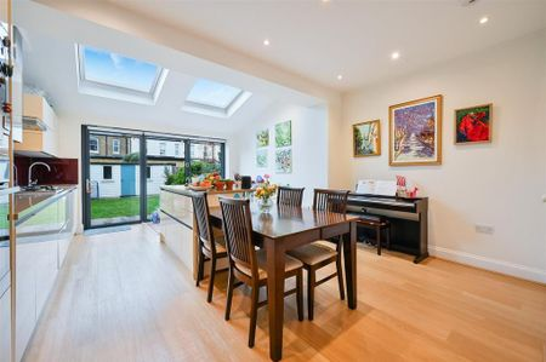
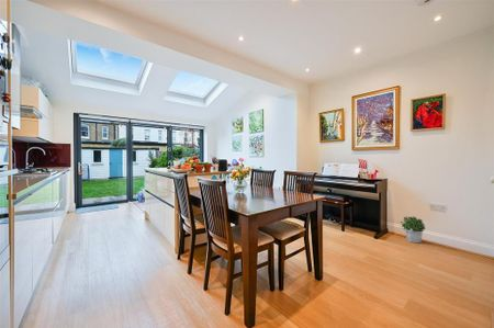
+ potted plant (412, 228)
